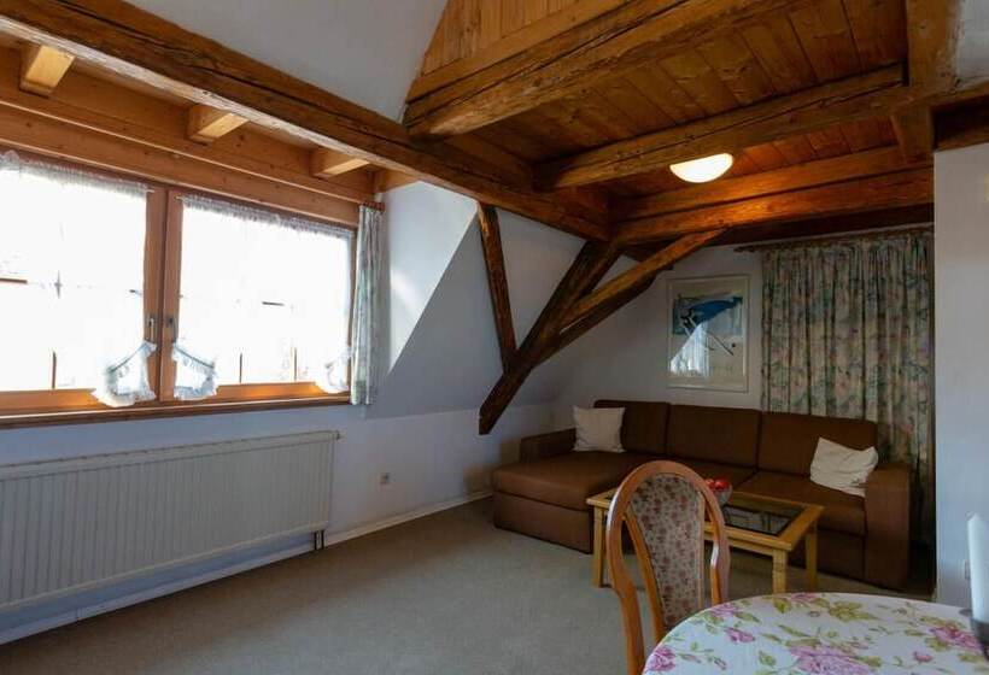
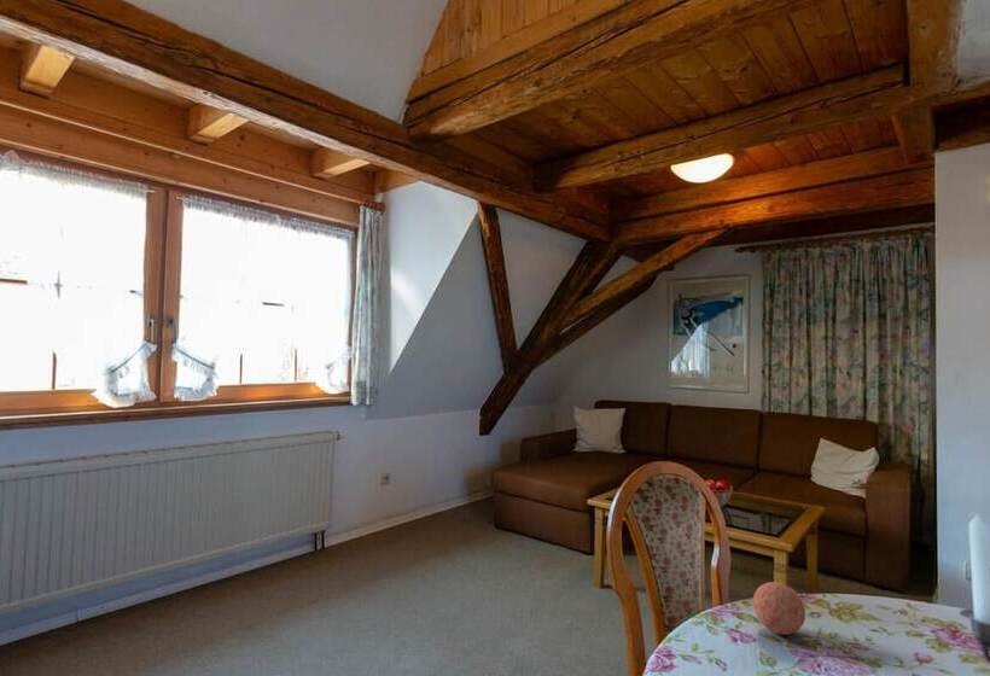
+ decorative ball (778, 607)
